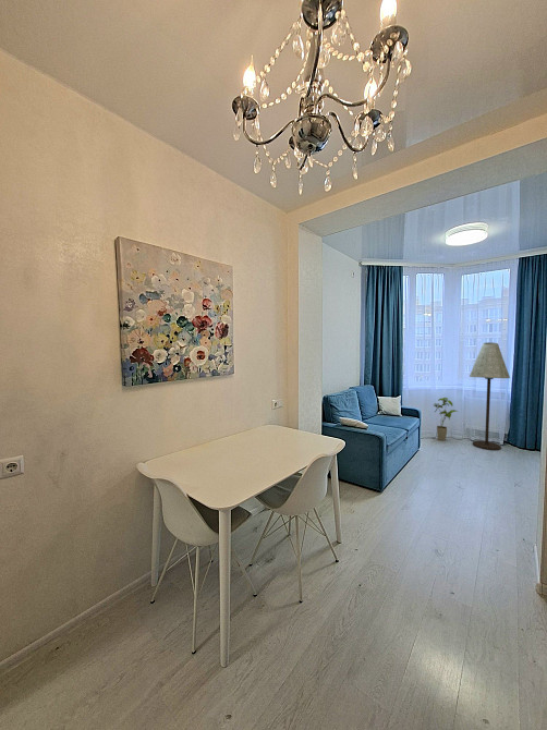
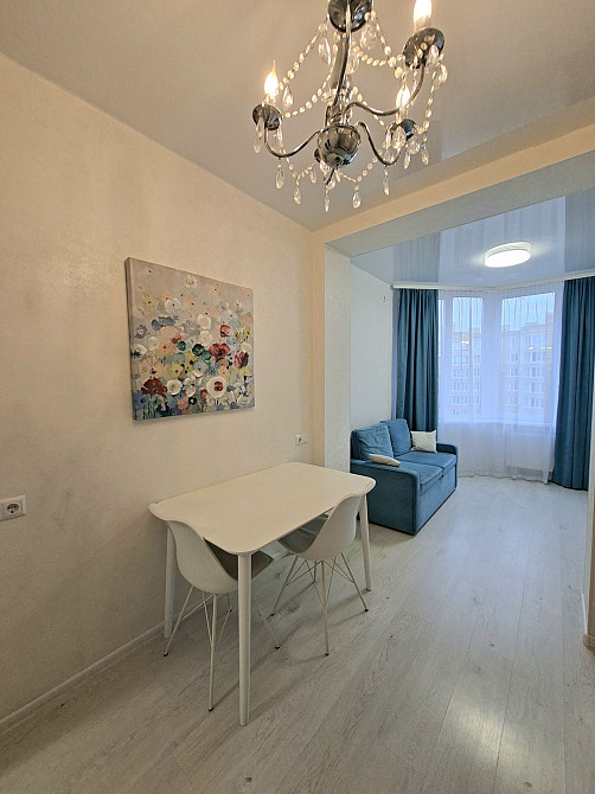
- floor lamp (488, 394)
- house plant (445, 418)
